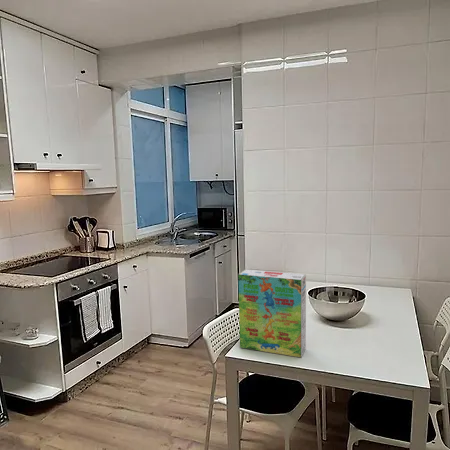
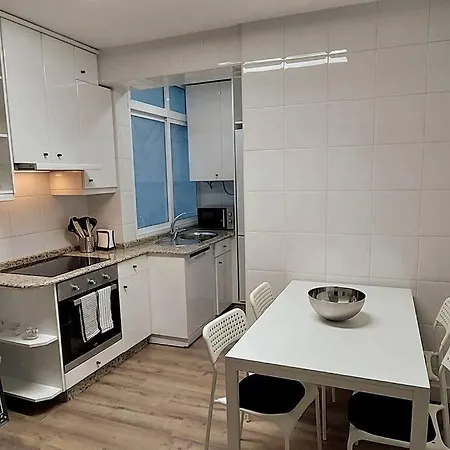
- cereal box (272, 311)
